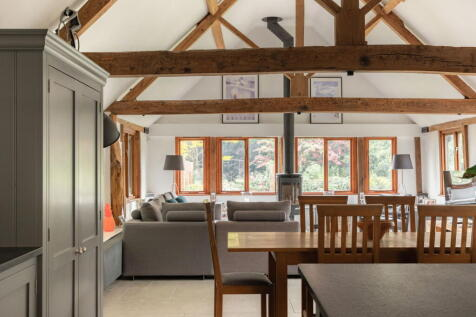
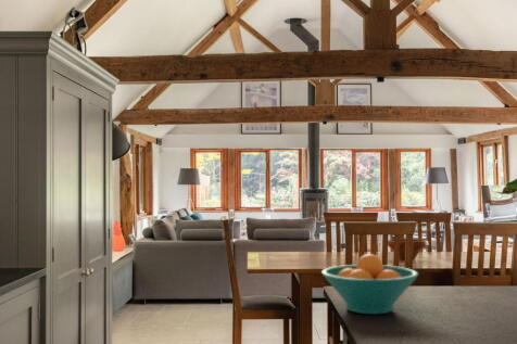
+ fruit bowl (368, 281)
